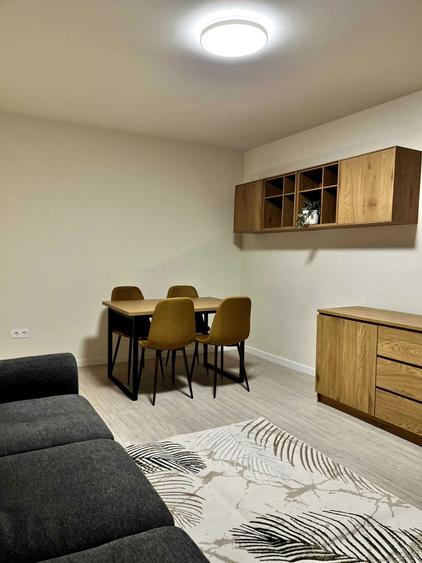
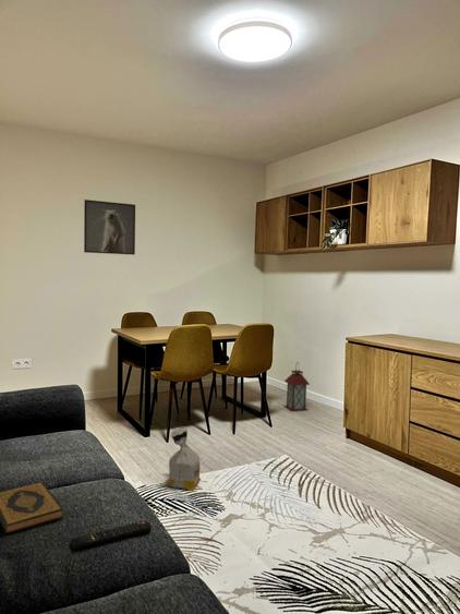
+ remote control (112, 534)
+ bag (183, 455)
+ lantern (296, 385)
+ hardback book (25, 505)
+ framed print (110, 228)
